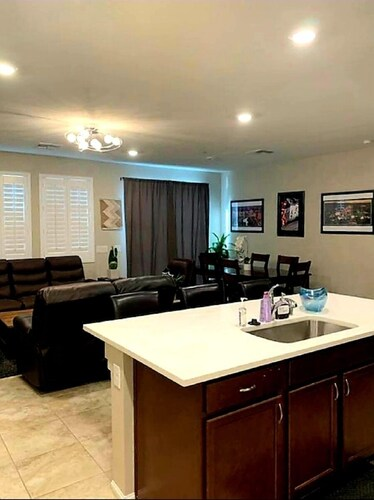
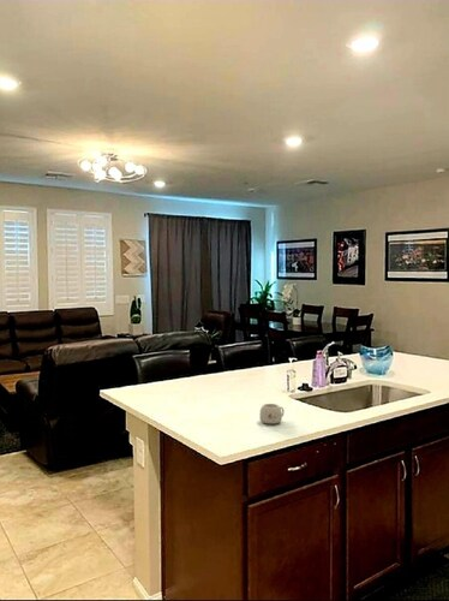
+ mug (273, 412)
